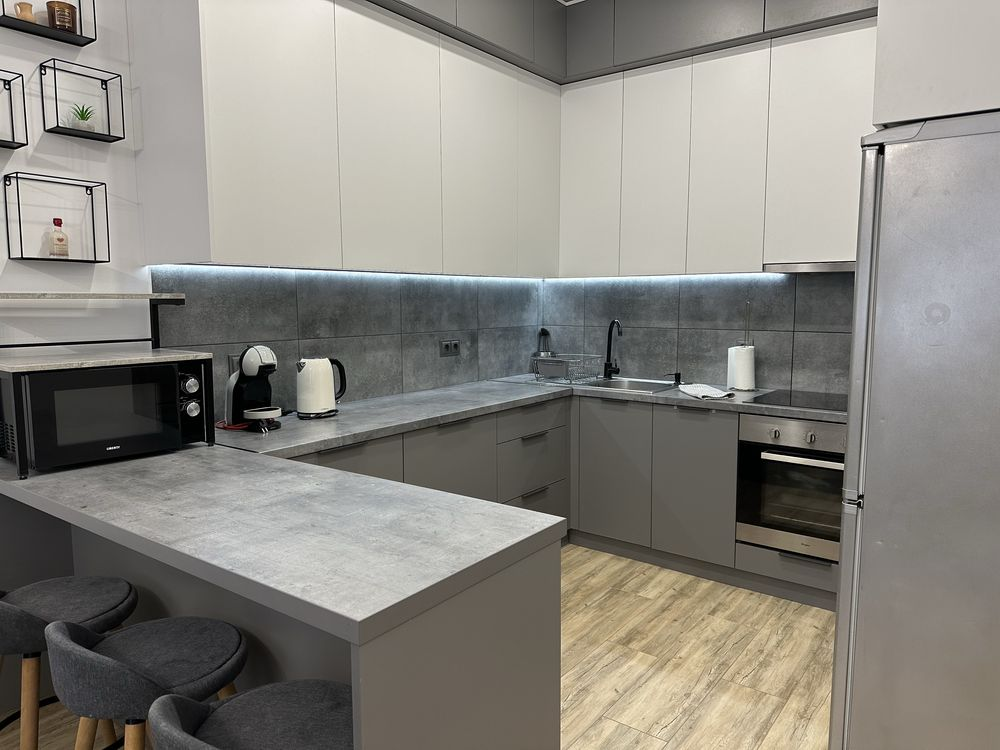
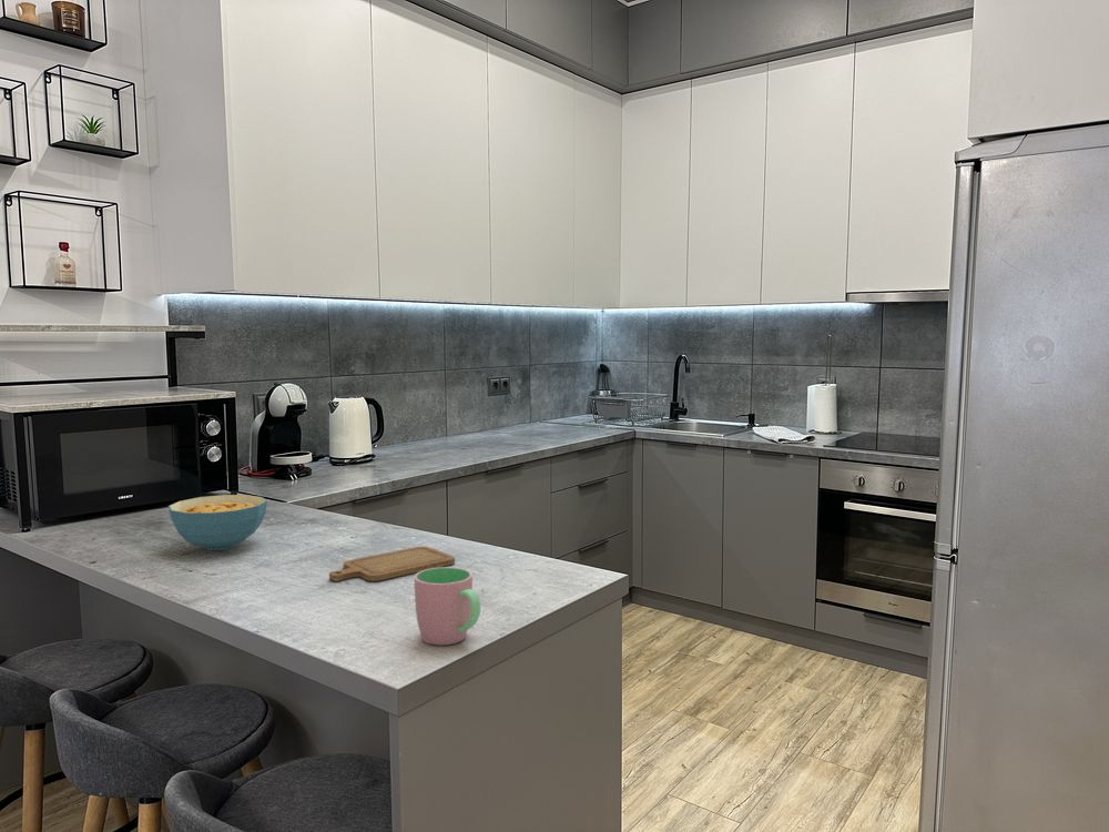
+ cereal bowl (218, 525)
+ chopping board (388, 565)
+ cup (450, 608)
